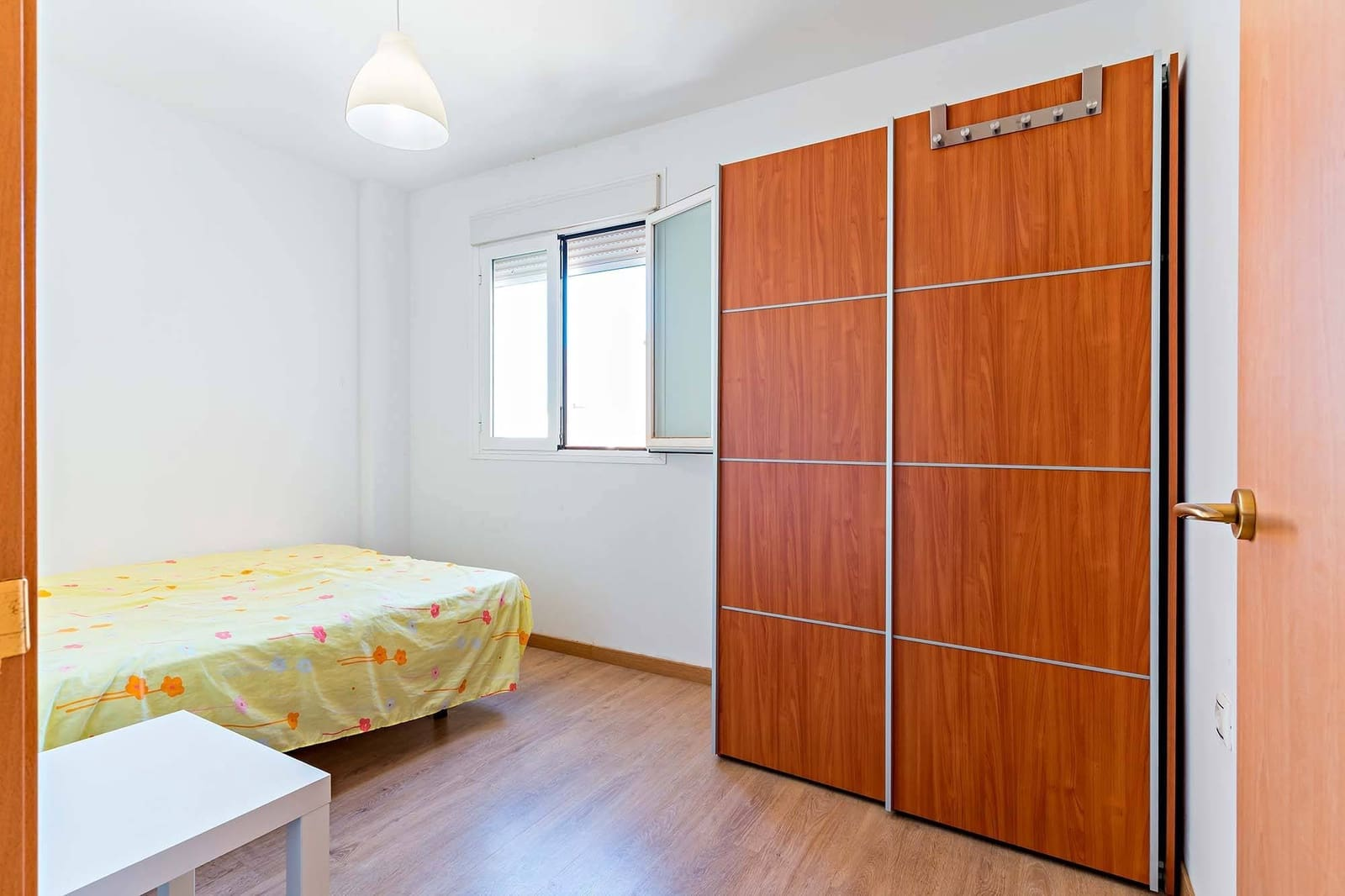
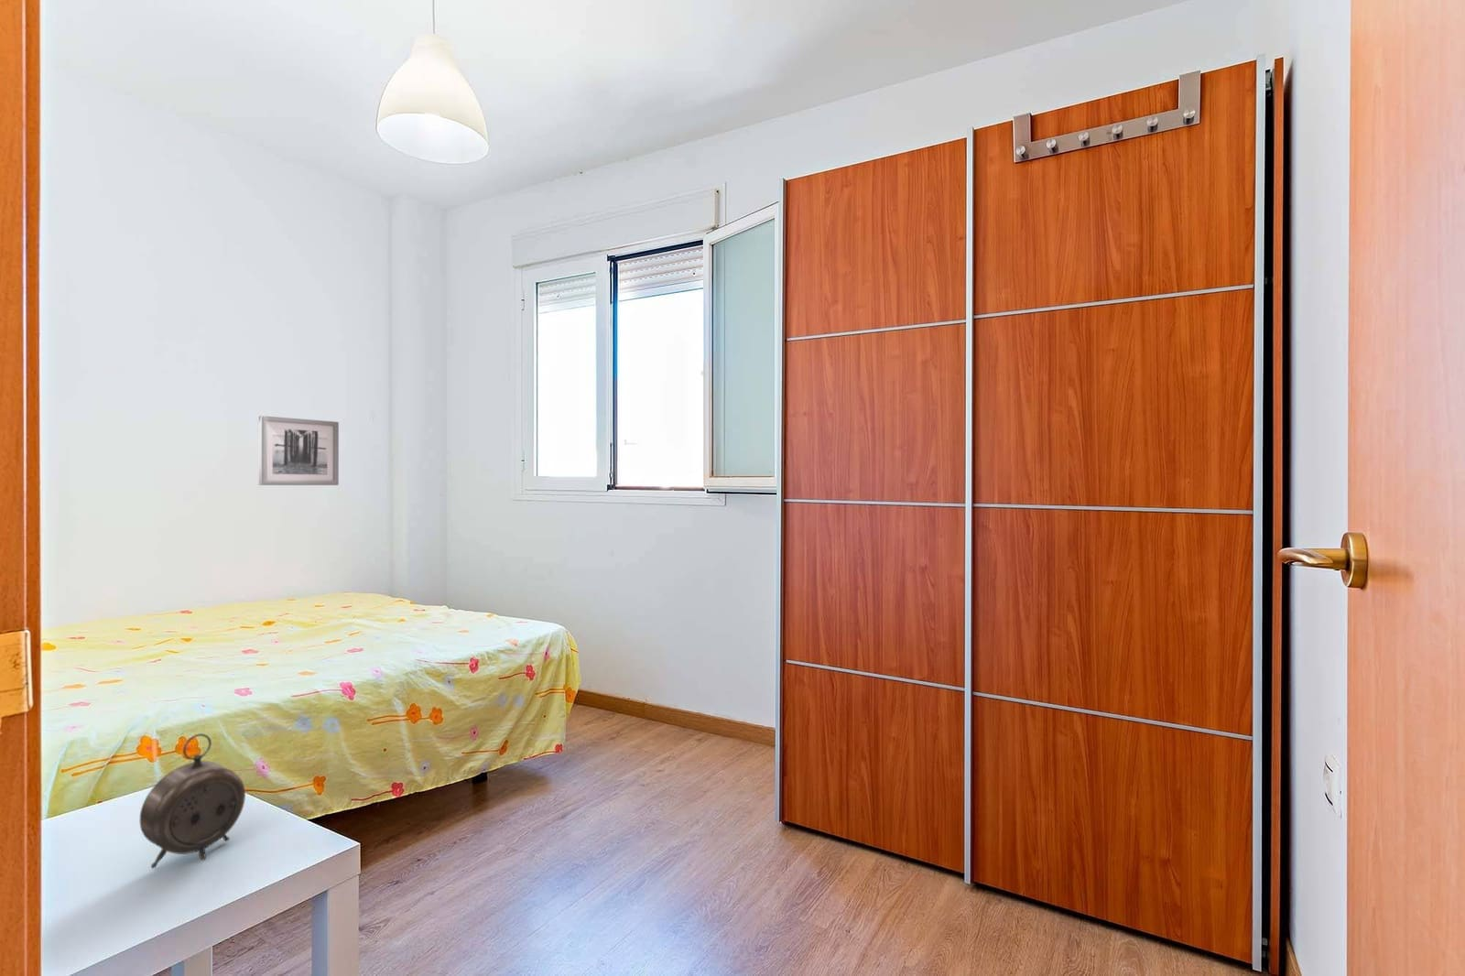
+ wall art (301, 451)
+ alarm clock (196, 795)
